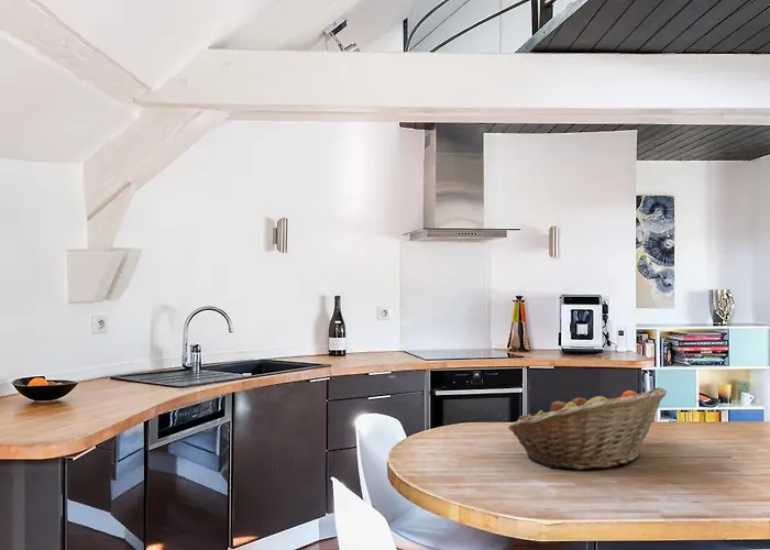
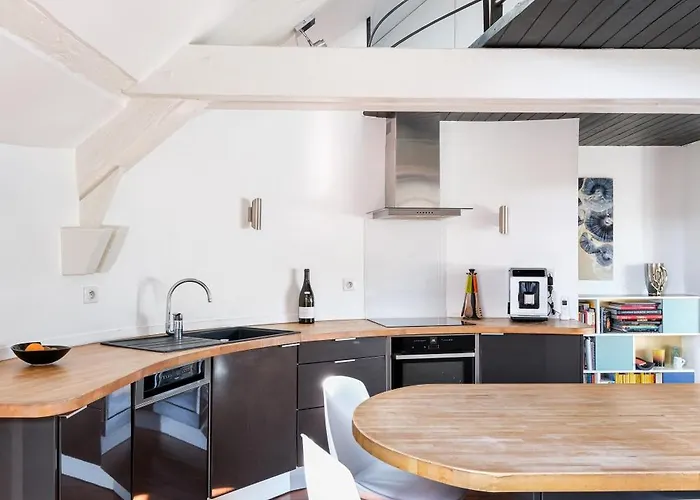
- fruit basket (588, 421)
